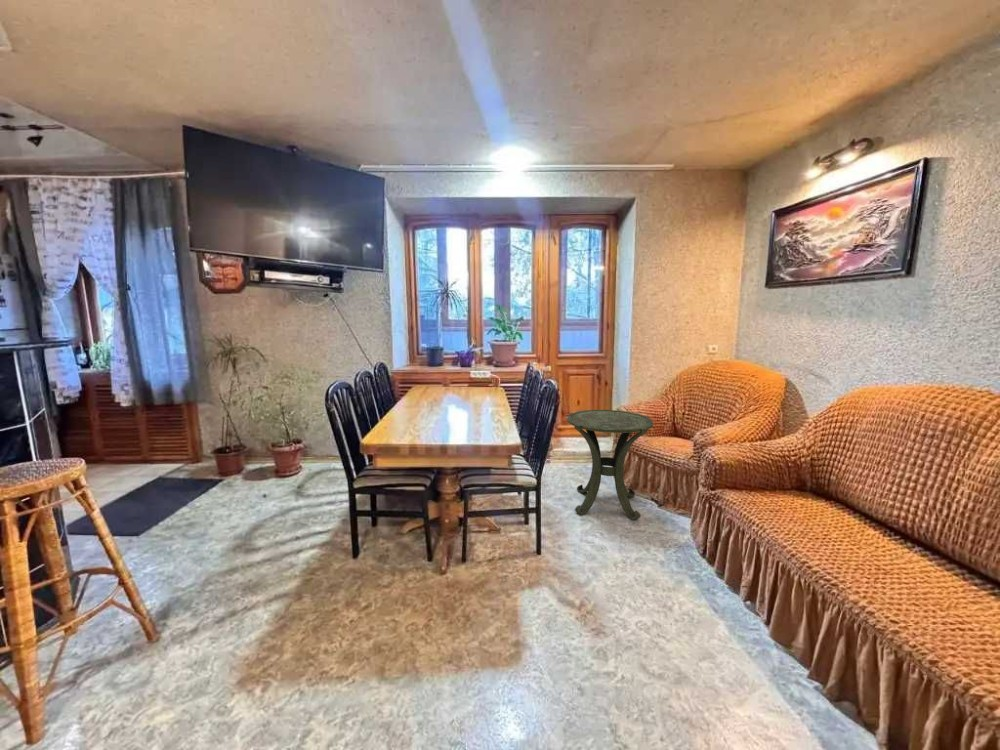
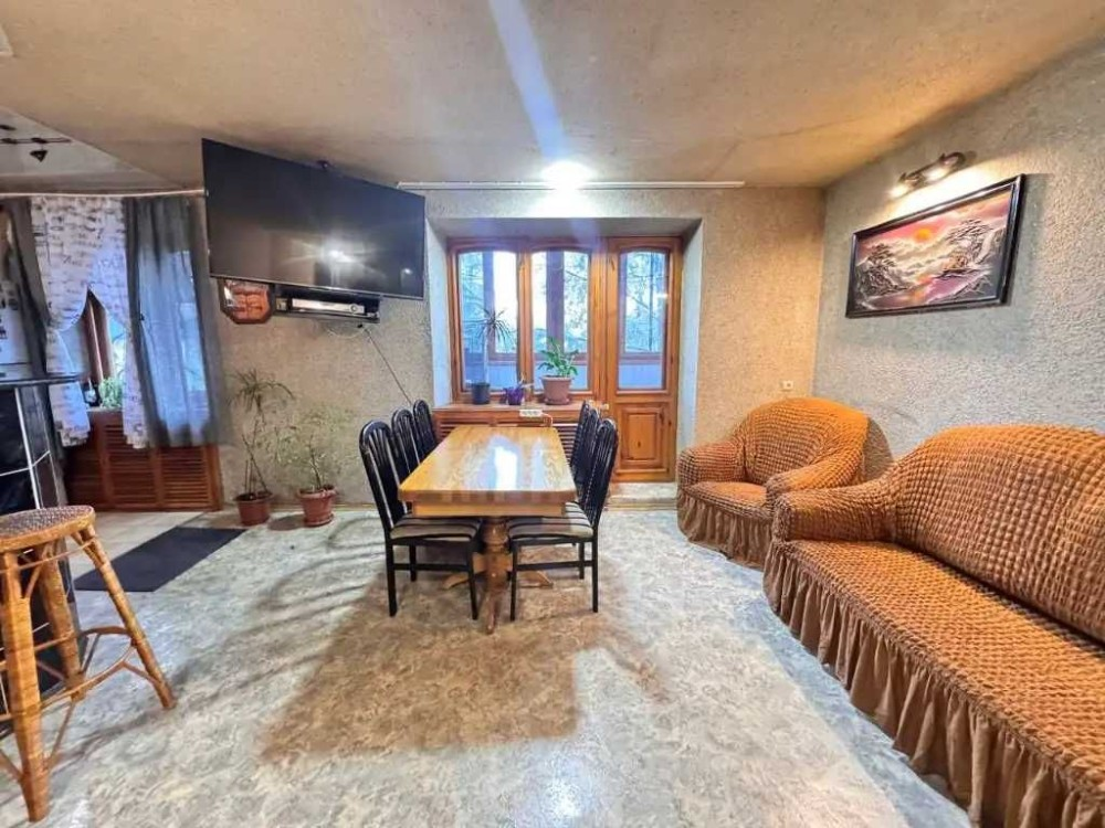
- side table (607, 461)
